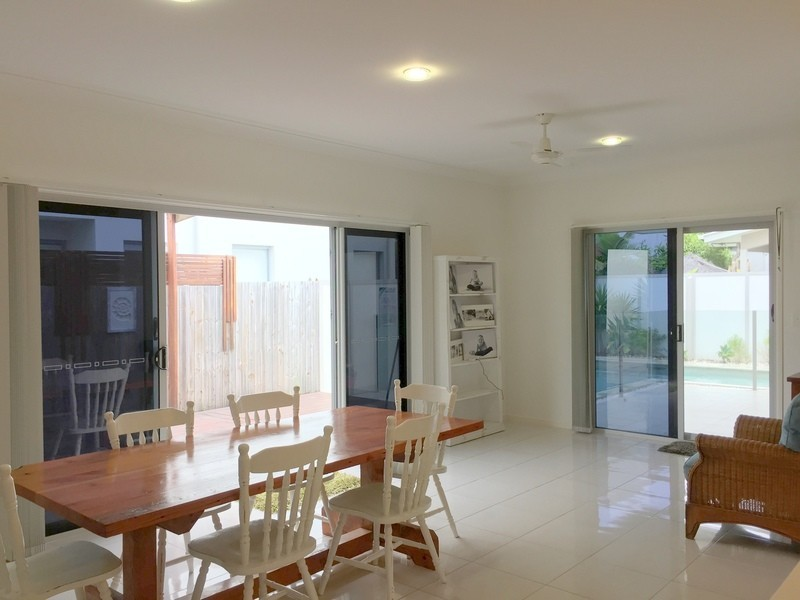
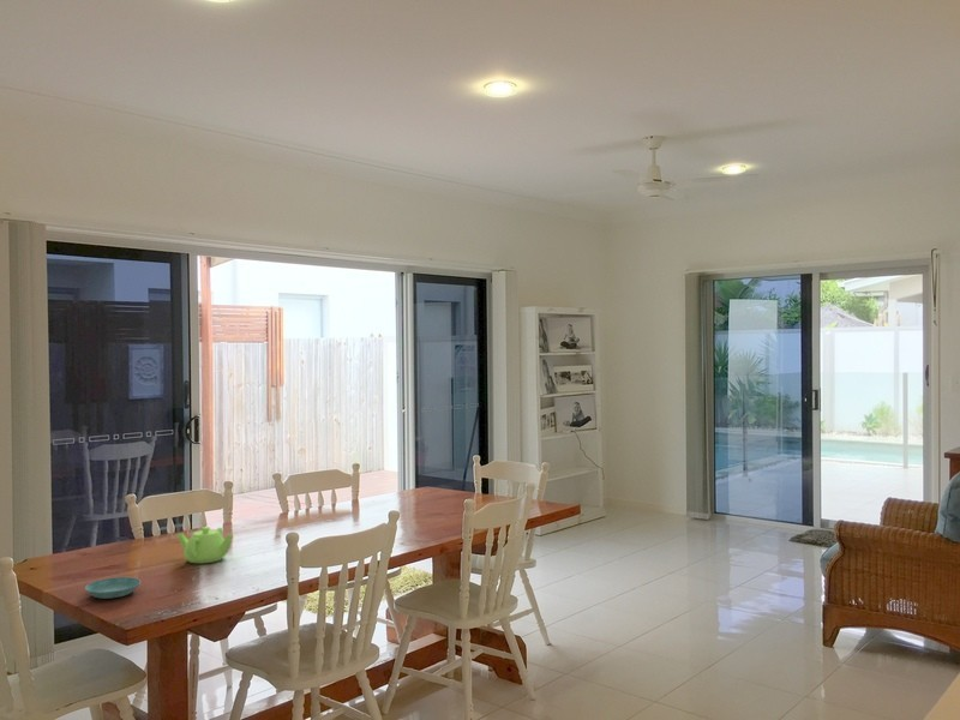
+ saucer (113, 588)
+ teapot (205, 542)
